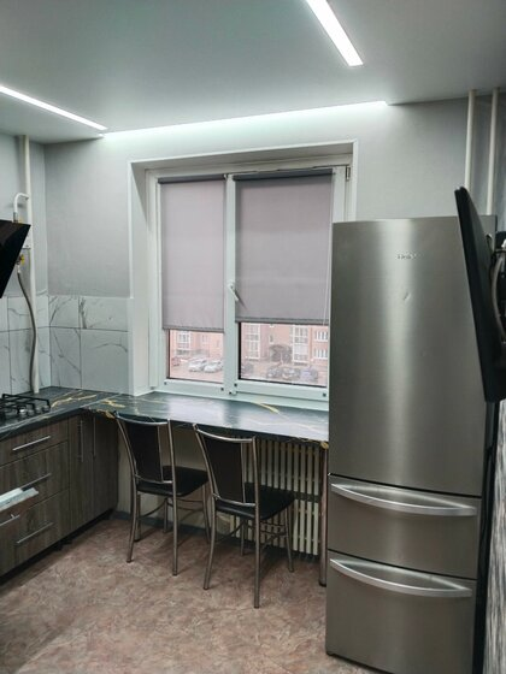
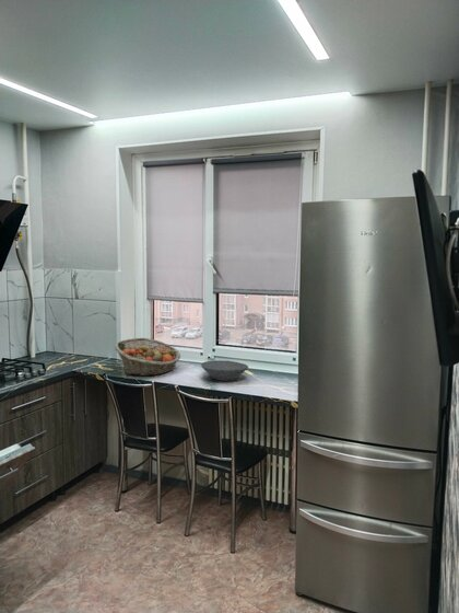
+ fruit basket (148, 356)
+ bowl (224, 371)
